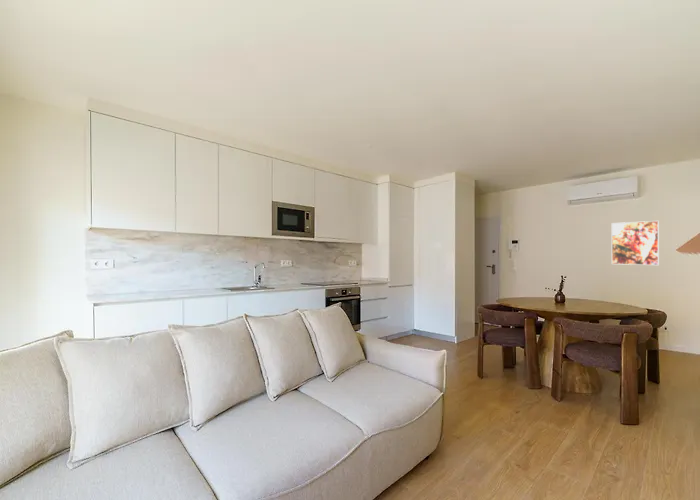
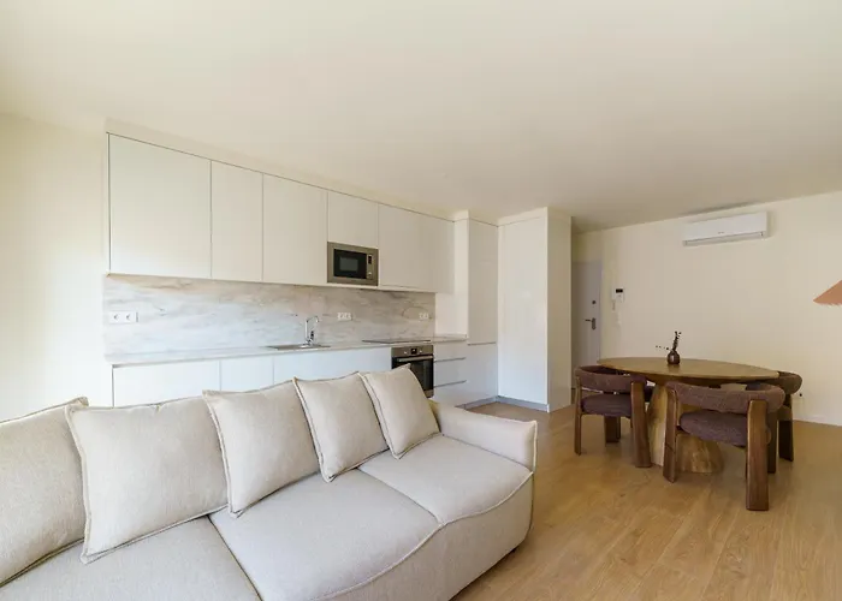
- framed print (634, 243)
